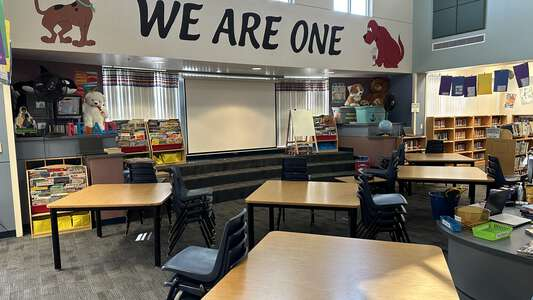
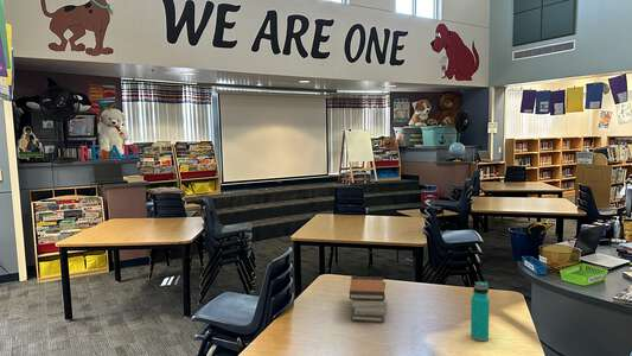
+ water bottle (479, 310)
+ book stack (368, 298)
